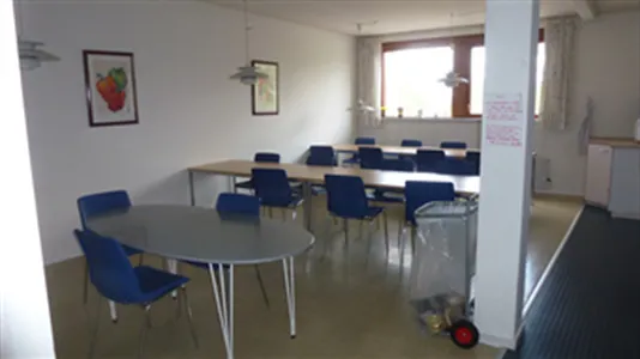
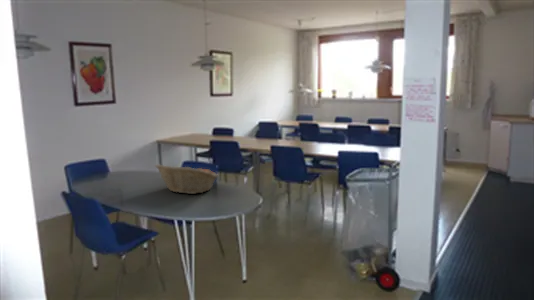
+ fruit basket (186, 175)
